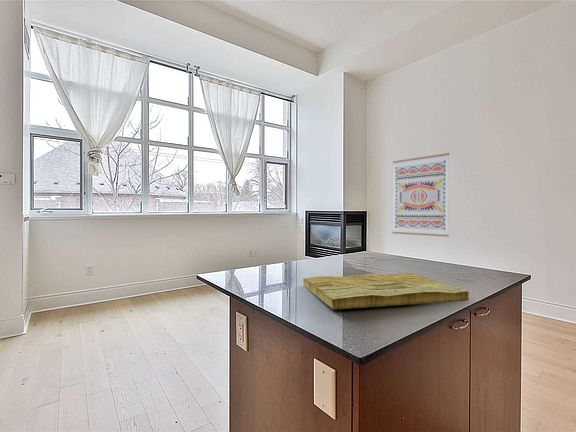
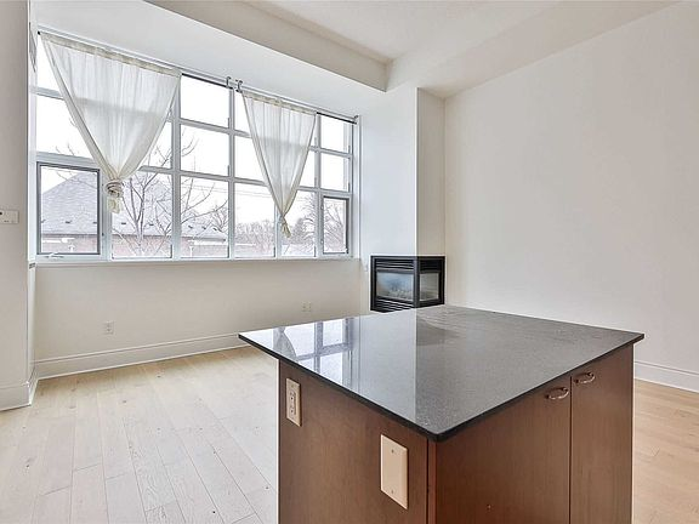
- cutting board (378, 286)
- wall art (418, 196)
